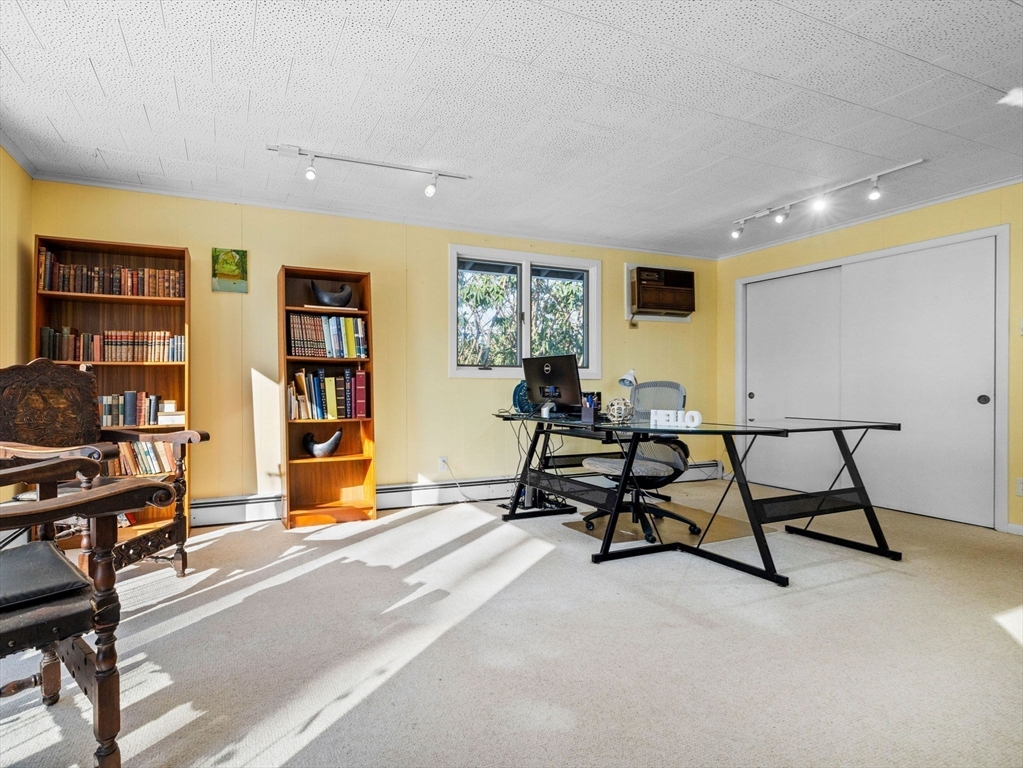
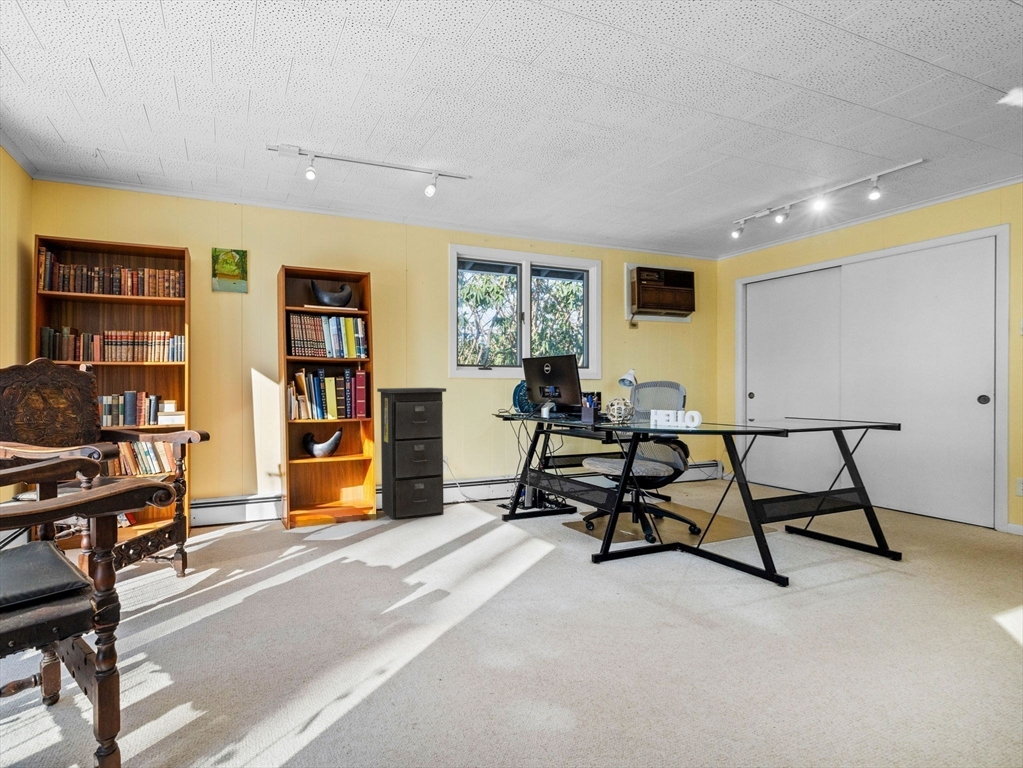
+ filing cabinet (412, 450)
